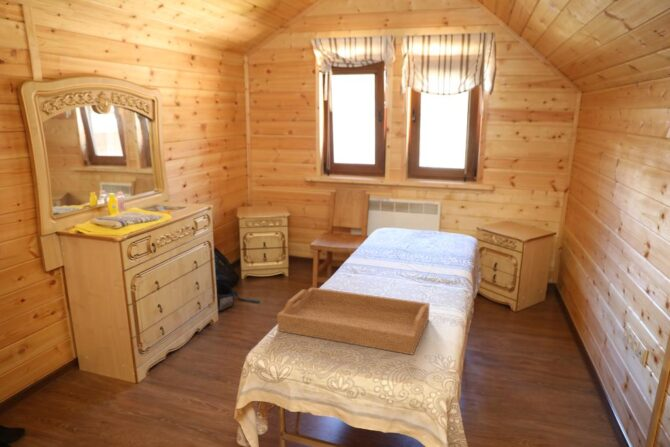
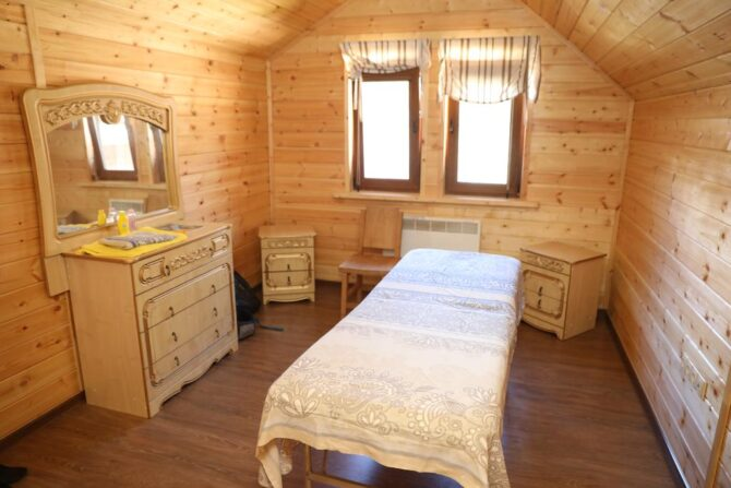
- serving tray (355, 314)
